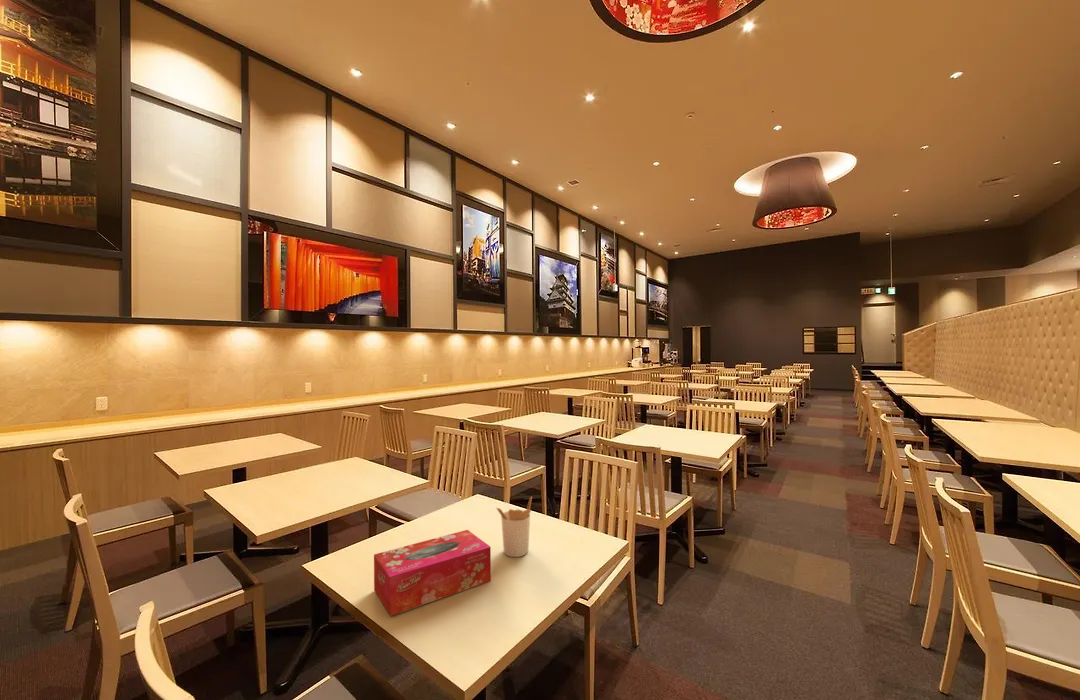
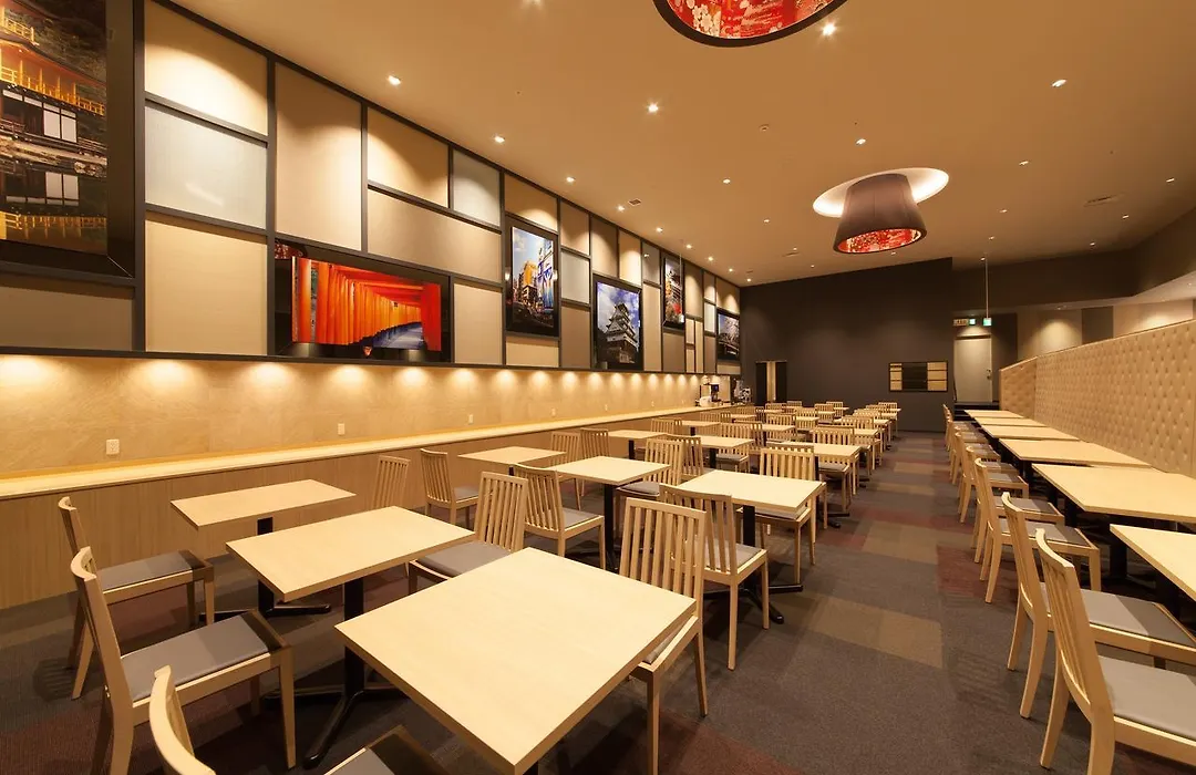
- tissue box (433, 567)
- utensil holder (517, 527)
